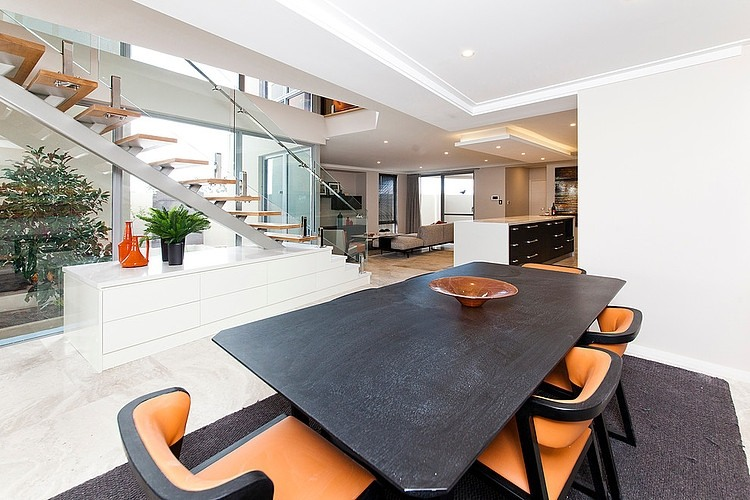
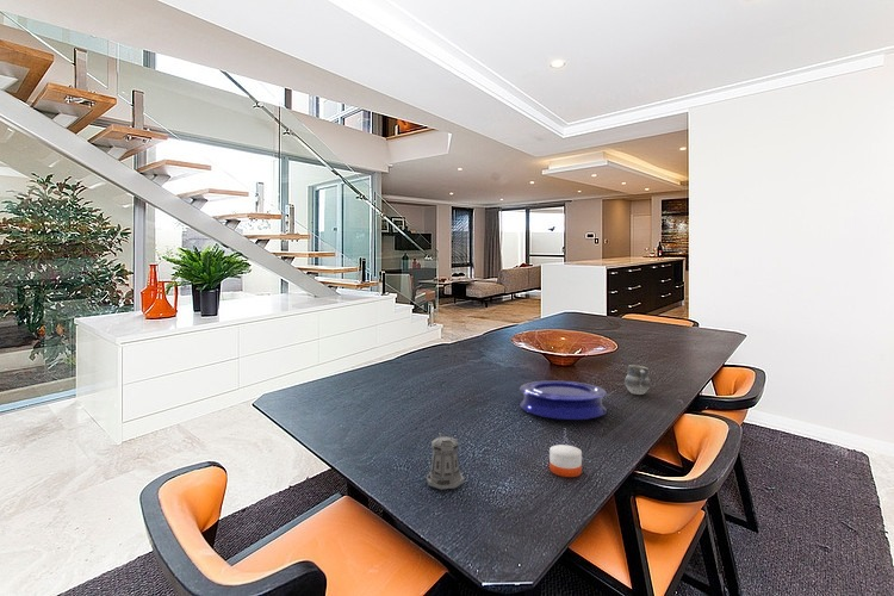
+ plate (561, 398)
+ candle (565, 448)
+ pepper shaker (445, 457)
+ cup (638, 379)
